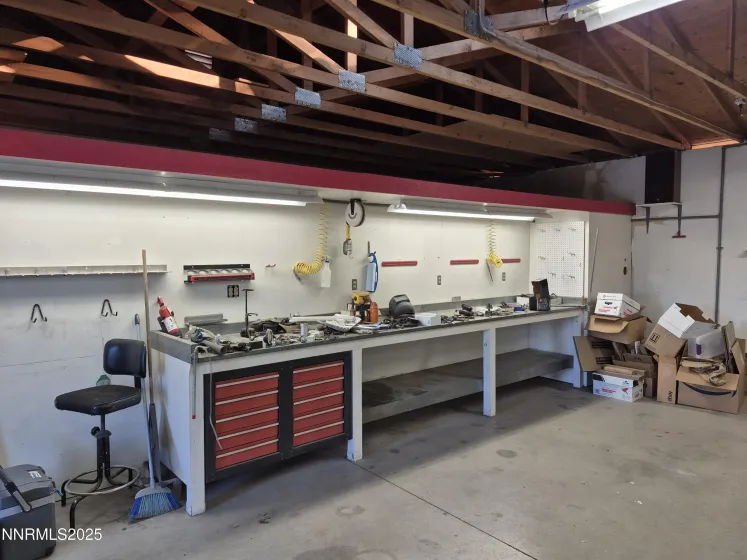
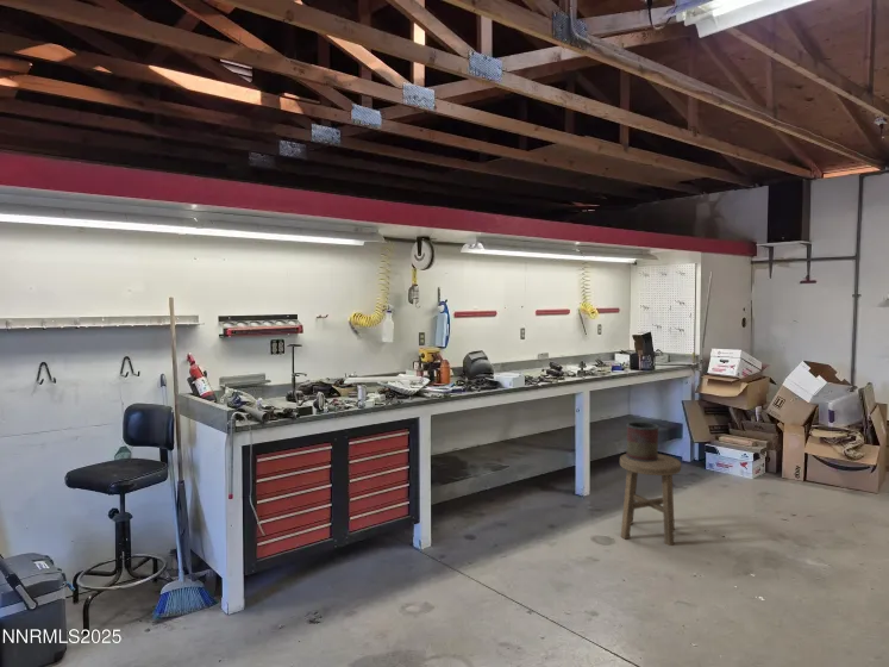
+ paint can (641, 441)
+ stool (649, 499)
